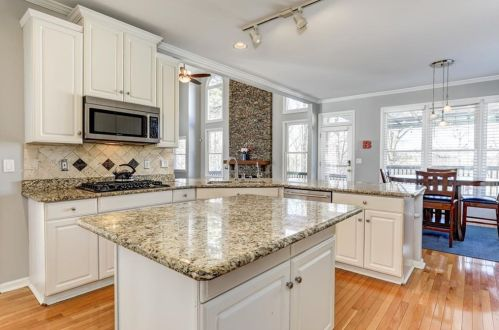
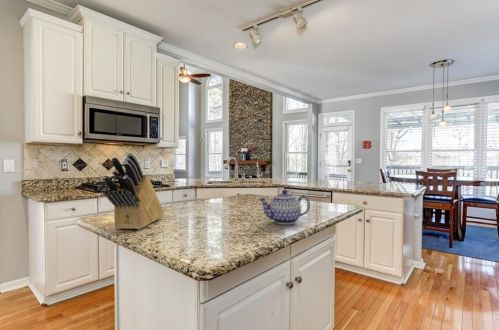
+ teapot (284, 205)
+ knife block (136, 189)
